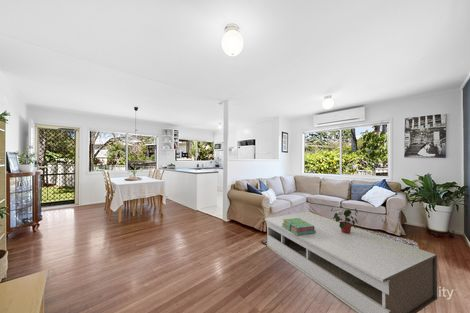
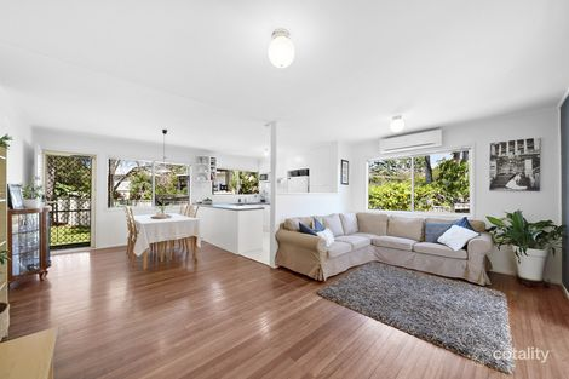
- coffee table (331, 249)
- potted plant (343, 216)
- stack of books (297, 225)
